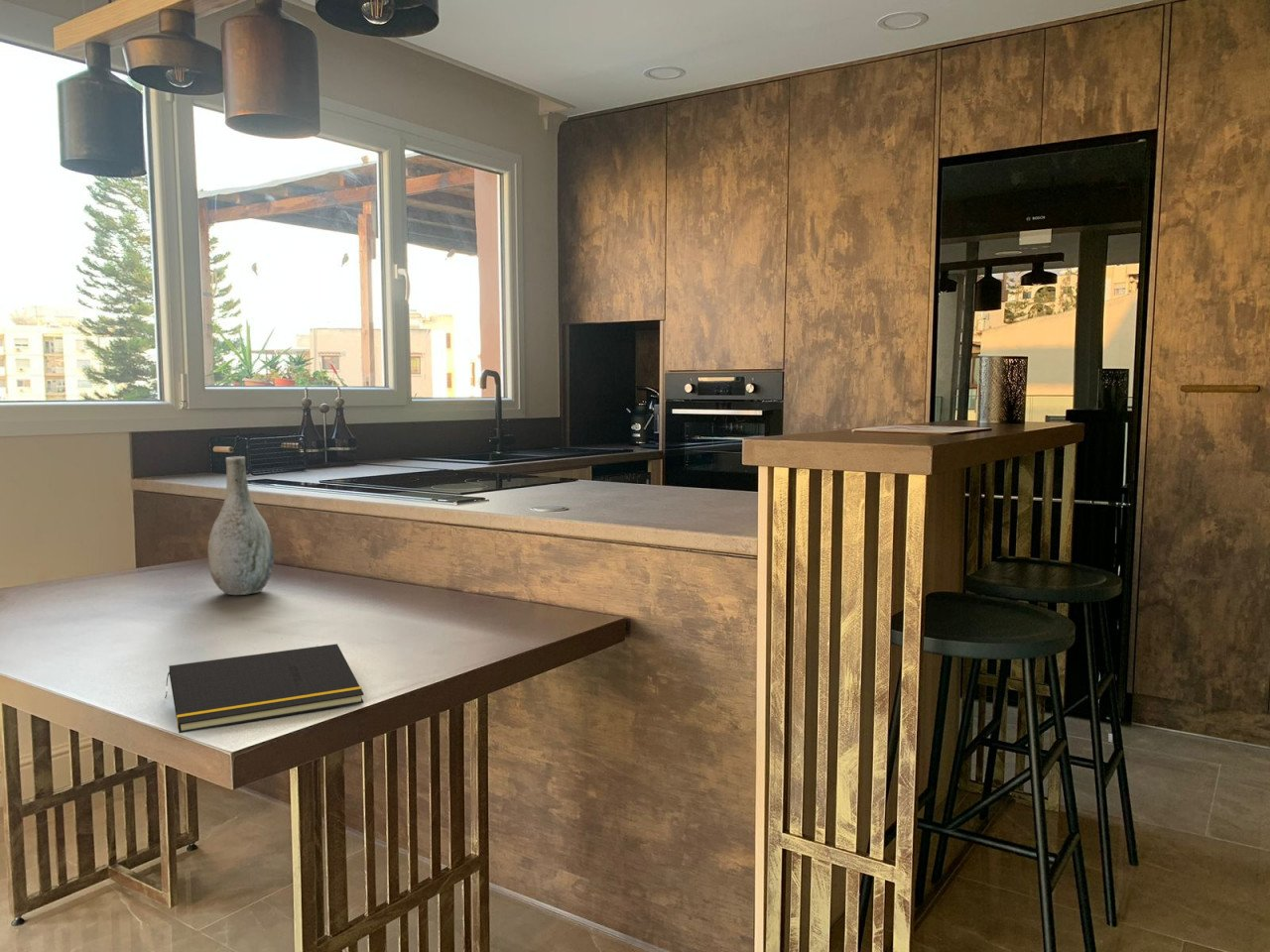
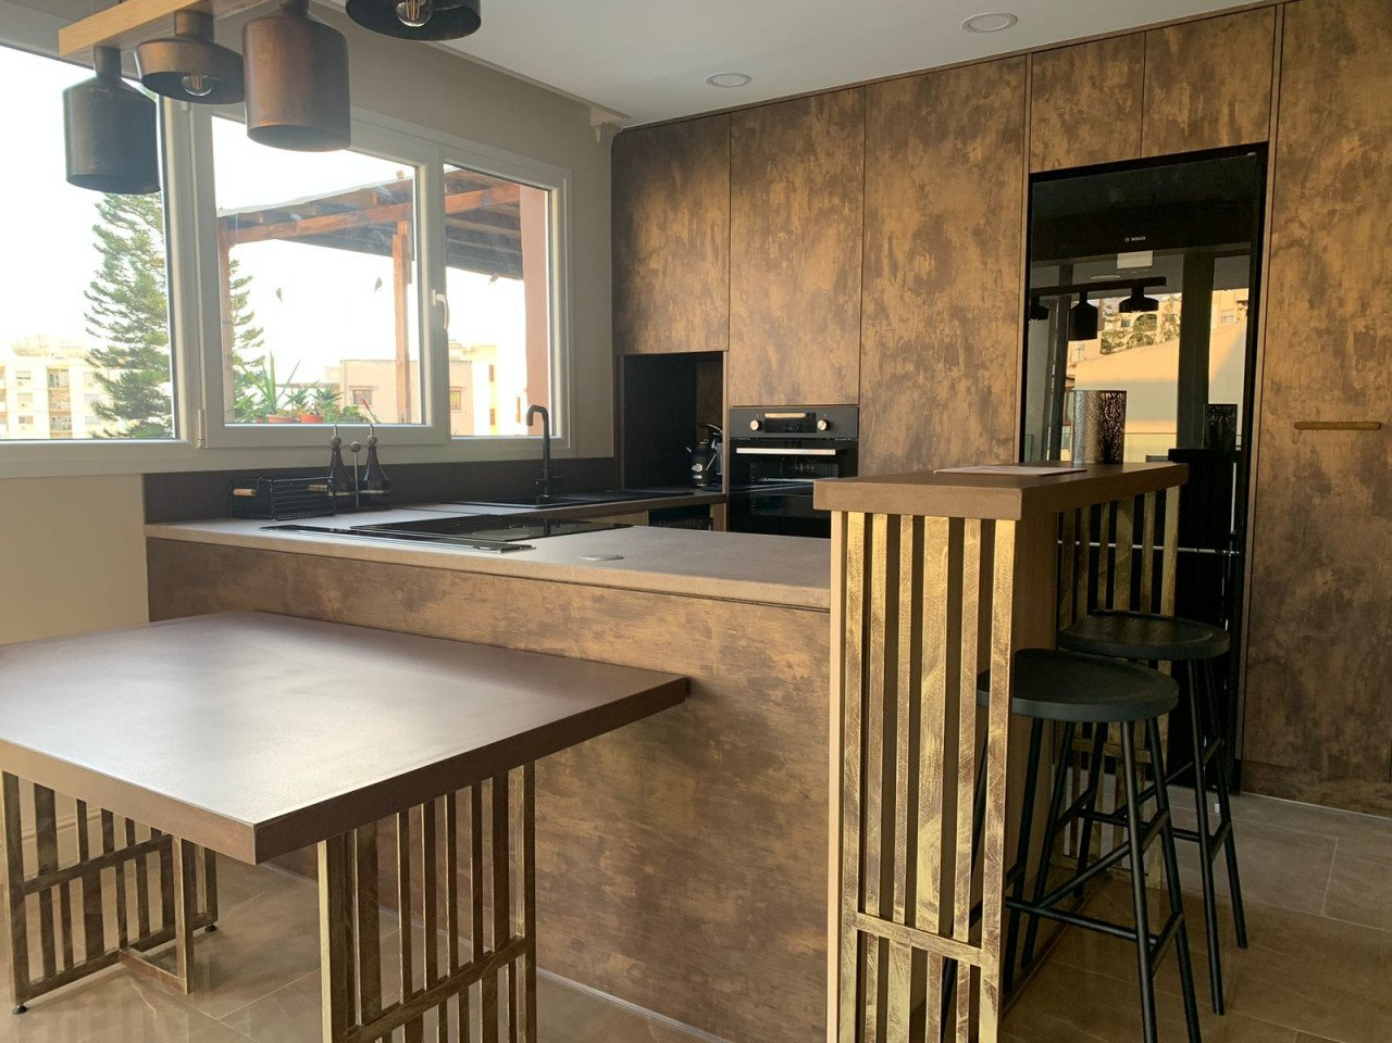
- vase (240, 525)
- notepad (265, 683)
